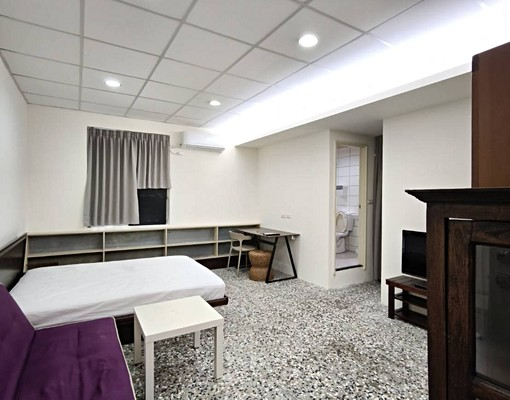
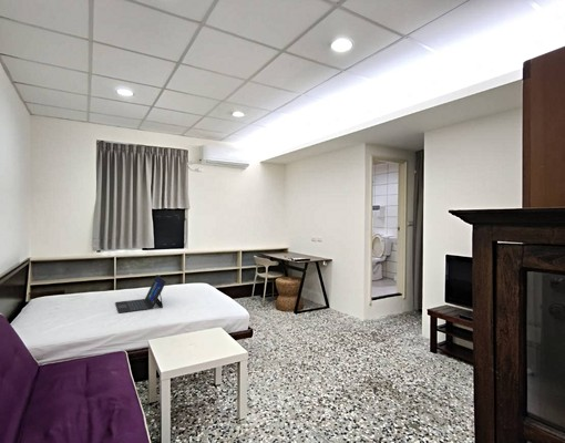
+ laptop (140, 299)
